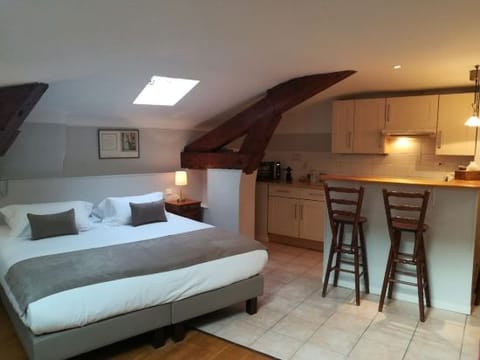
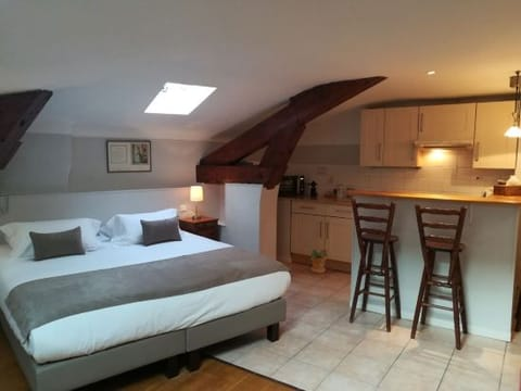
+ potted plant (316, 261)
